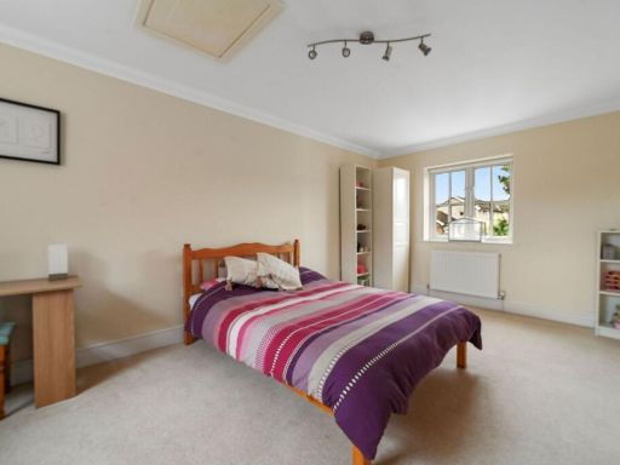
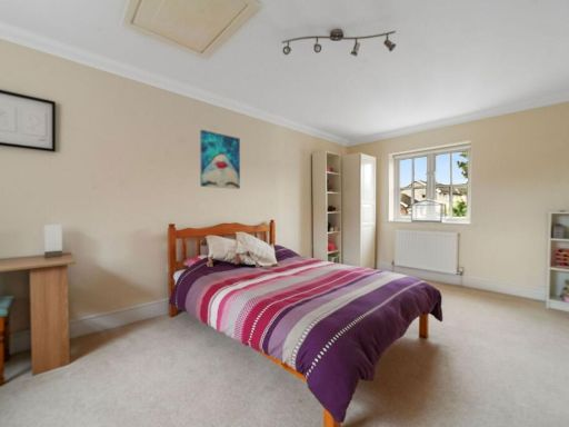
+ wall art (221, 160)
